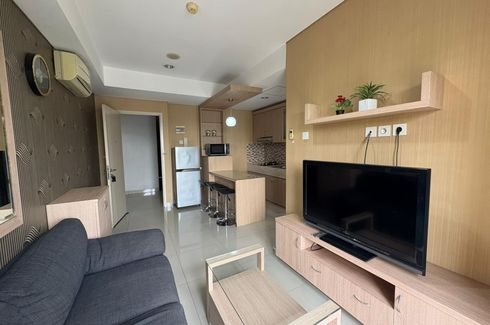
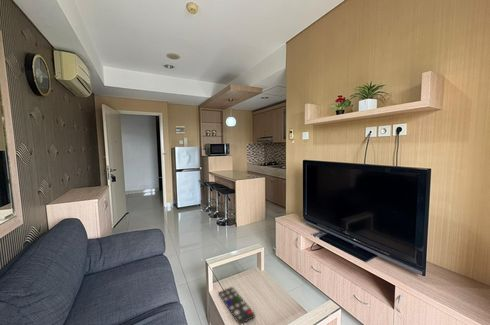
+ remote control (235, 303)
